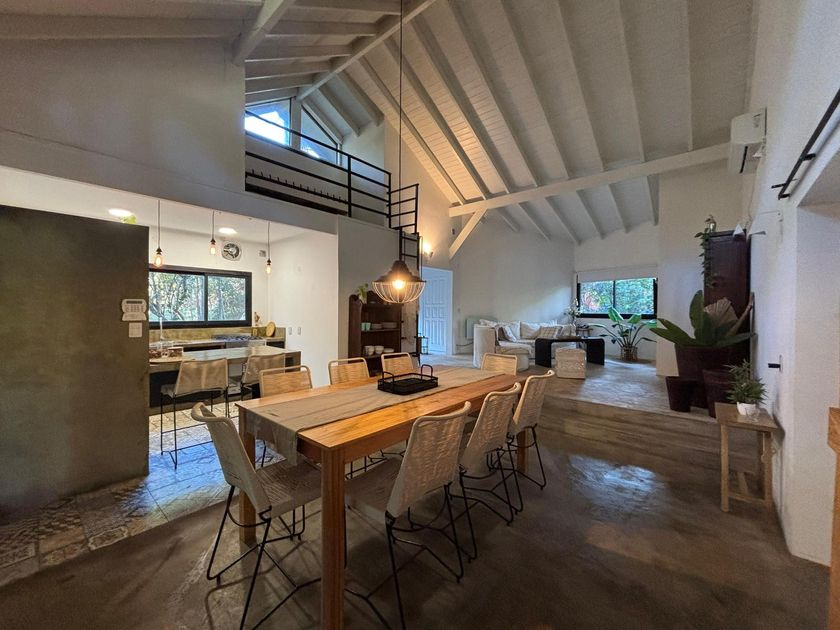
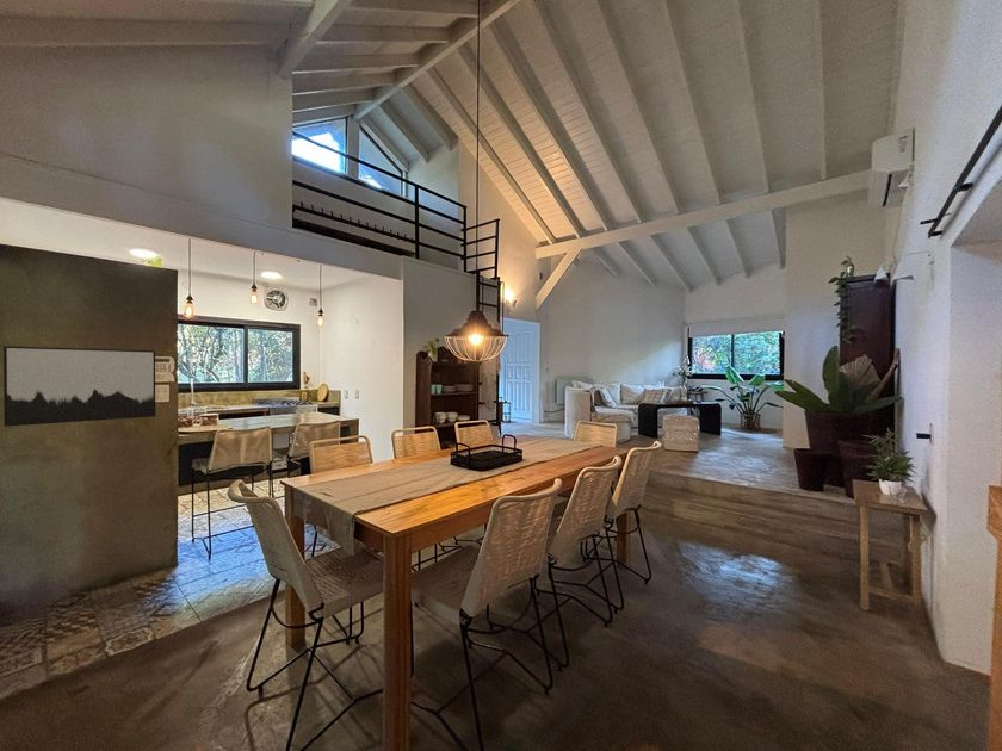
+ wall art (86, 384)
